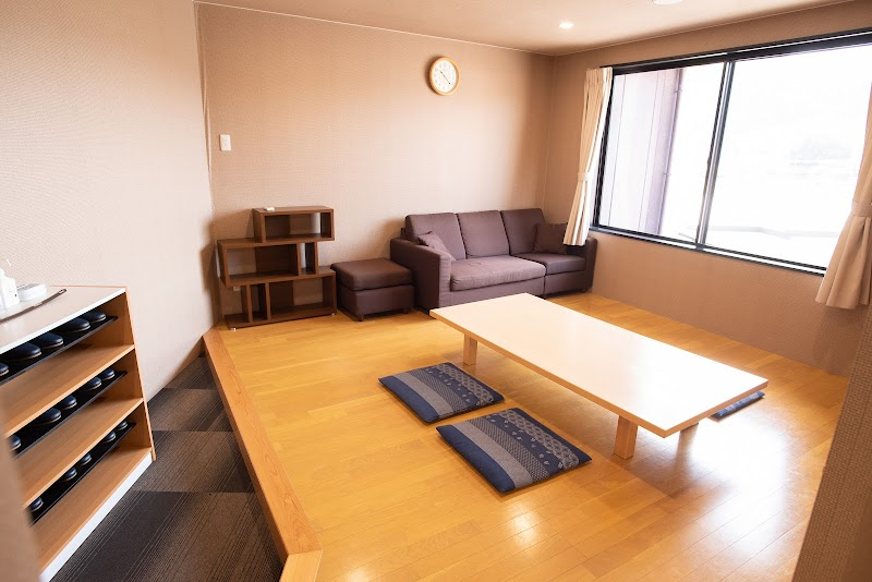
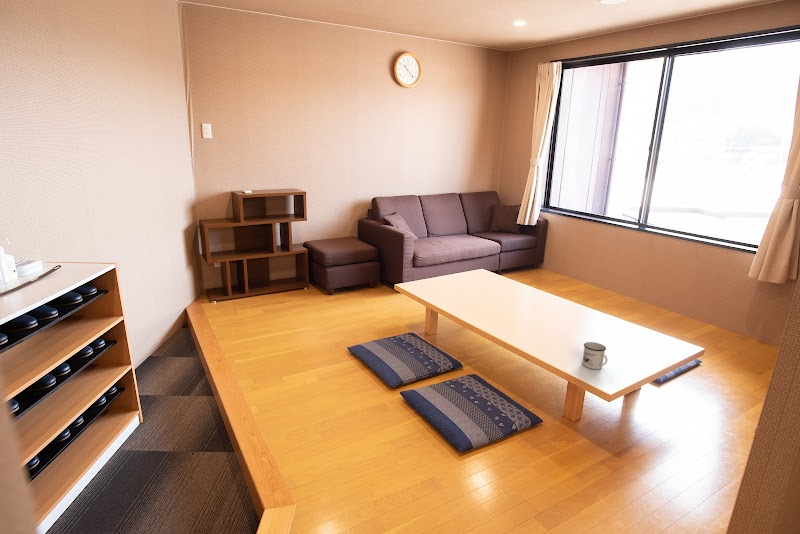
+ mug (596, 357)
